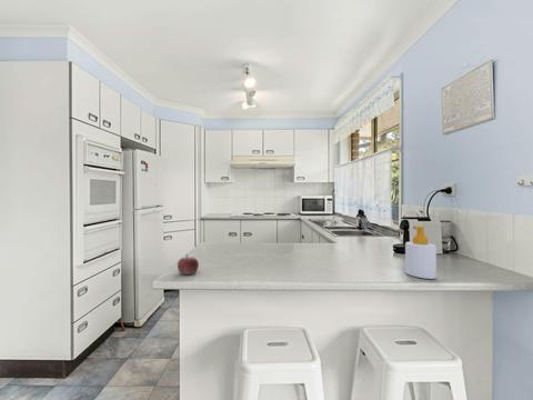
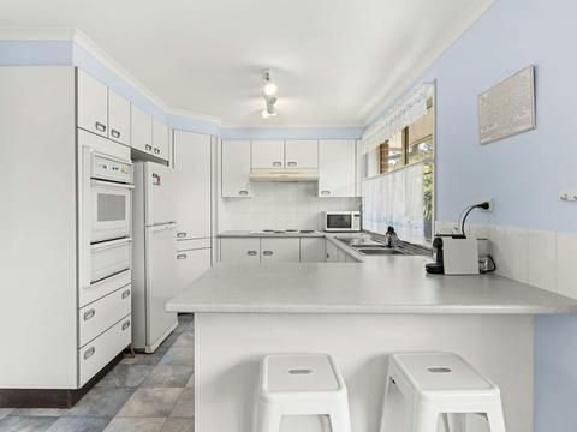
- fruit (188, 263)
- soap bottle (420, 250)
